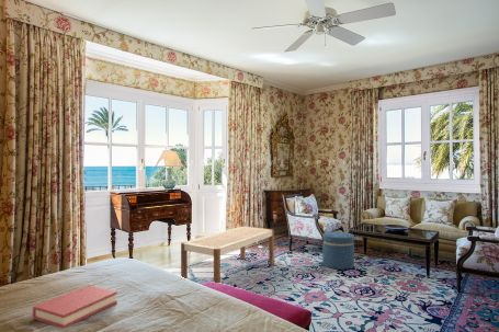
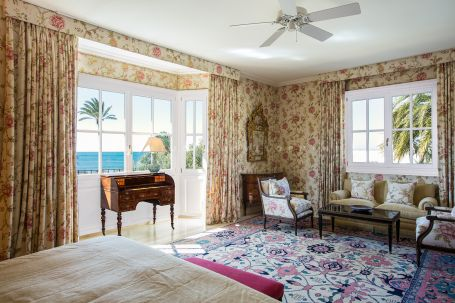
- ottoman (338, 249)
- bench (229, 251)
- hardback book (77, 304)
